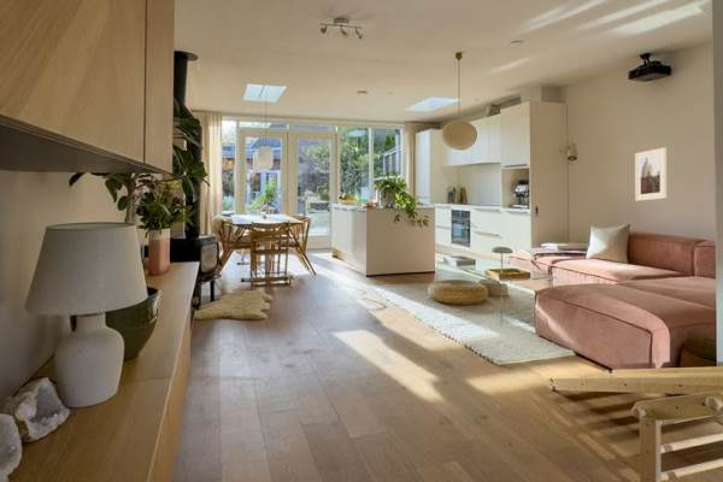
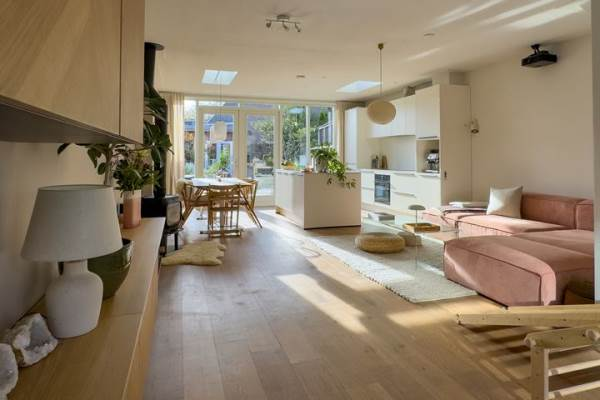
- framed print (649, 175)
